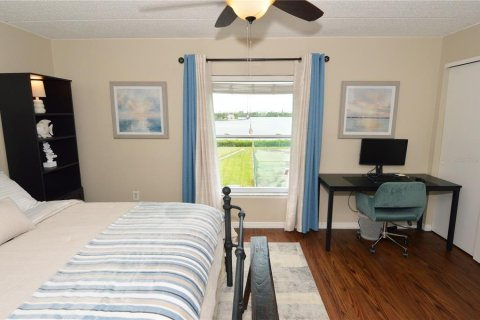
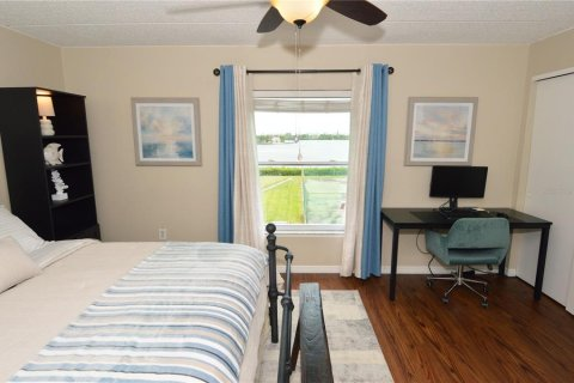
- wastebasket (370, 225)
